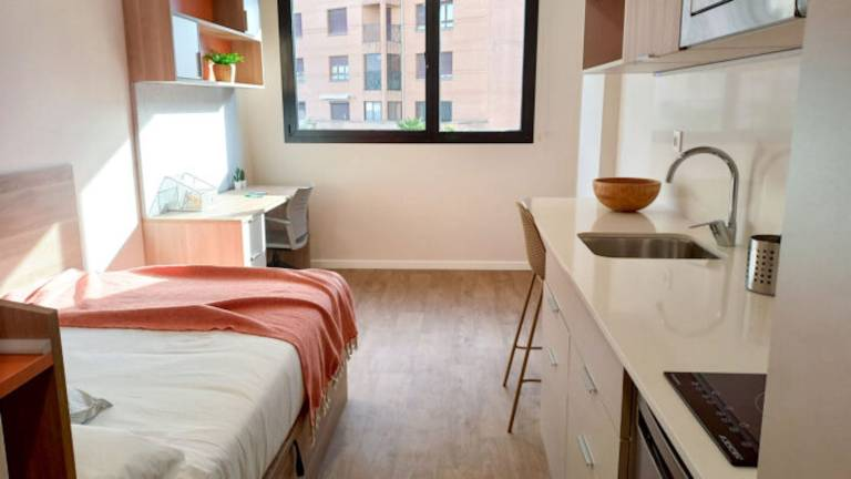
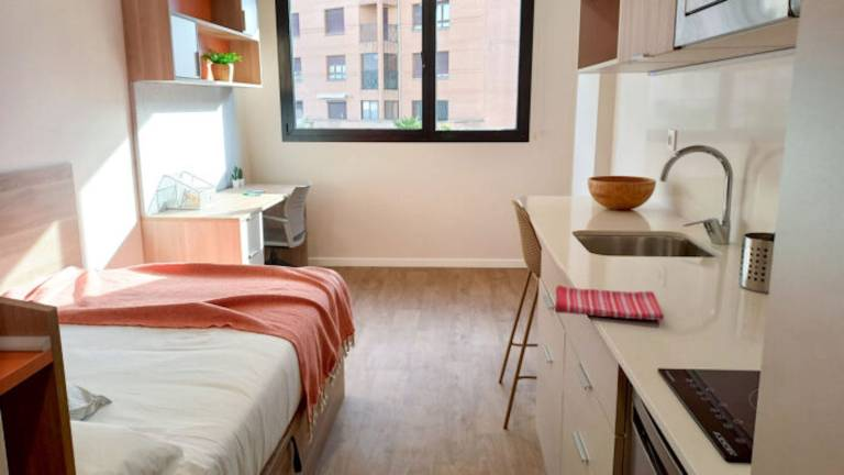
+ dish towel (606, 301)
